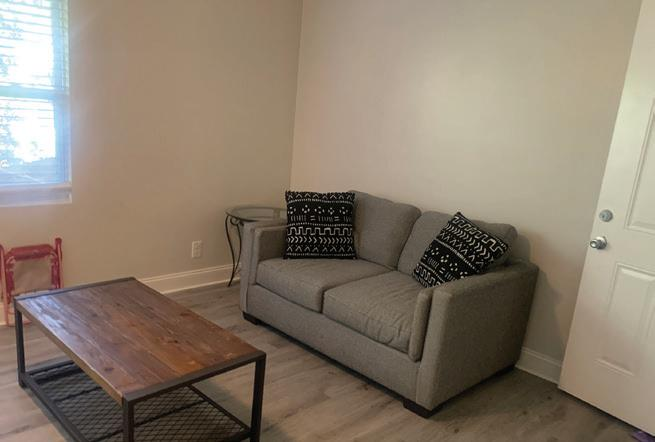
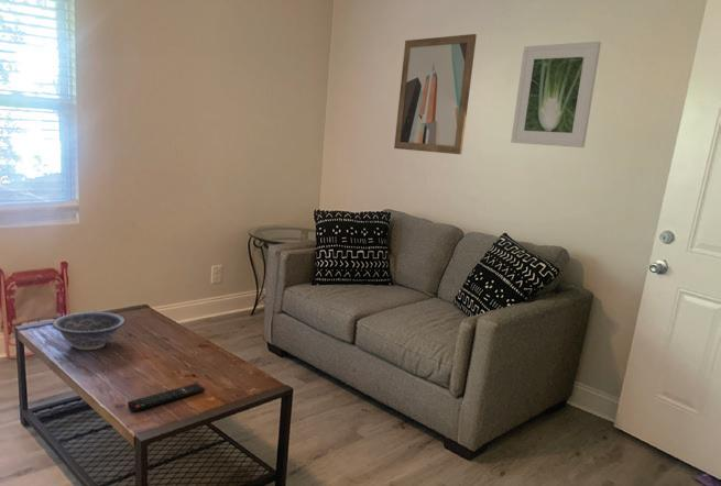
+ remote control (166, 397)
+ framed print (553, 95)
+ wall art (431, 95)
+ decorative bowl (89, 333)
